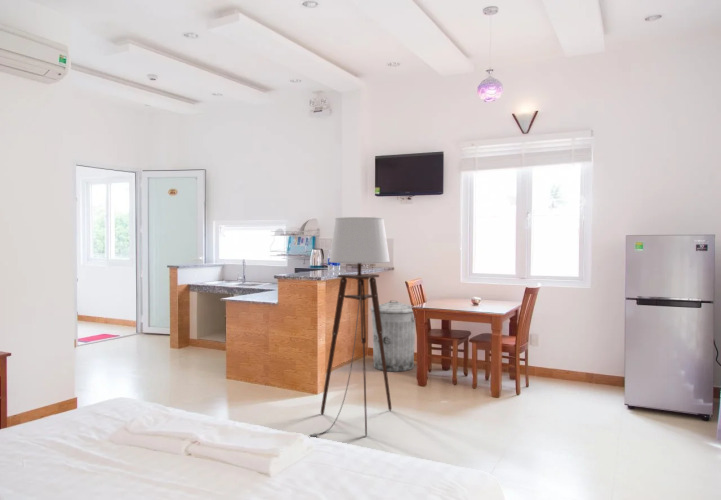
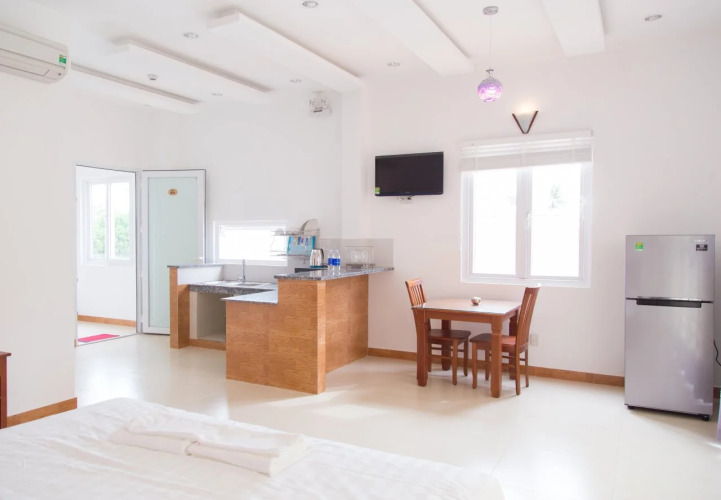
- floor lamp (356, 323)
- trash can (393, 333)
